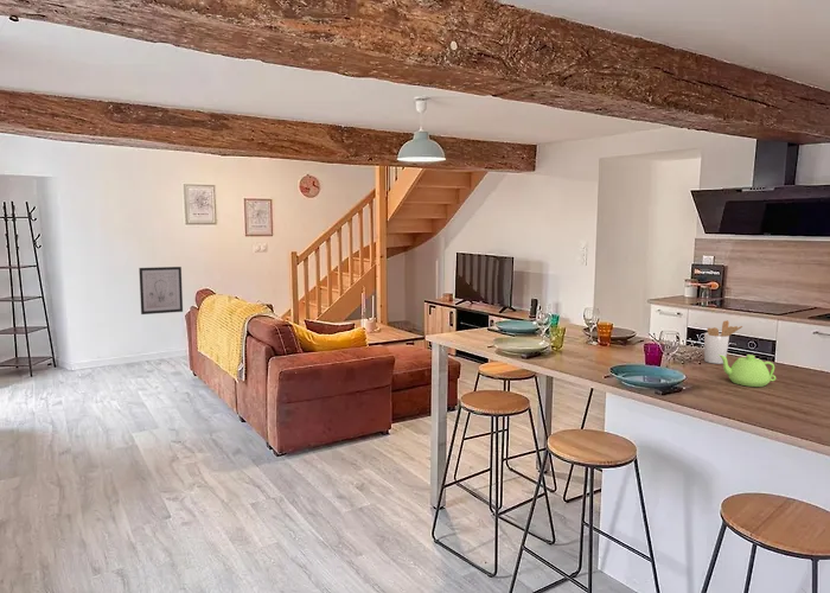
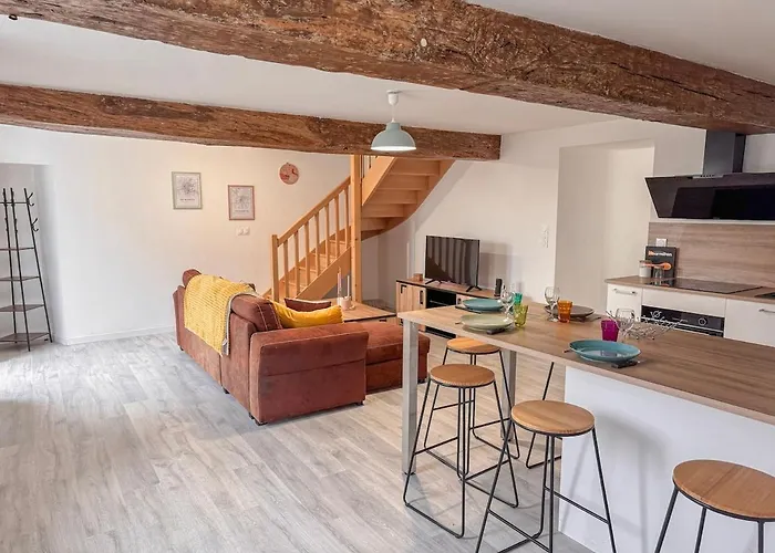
- teapot (746, 368)
- wall art (161, 289)
- utensil holder (721, 342)
